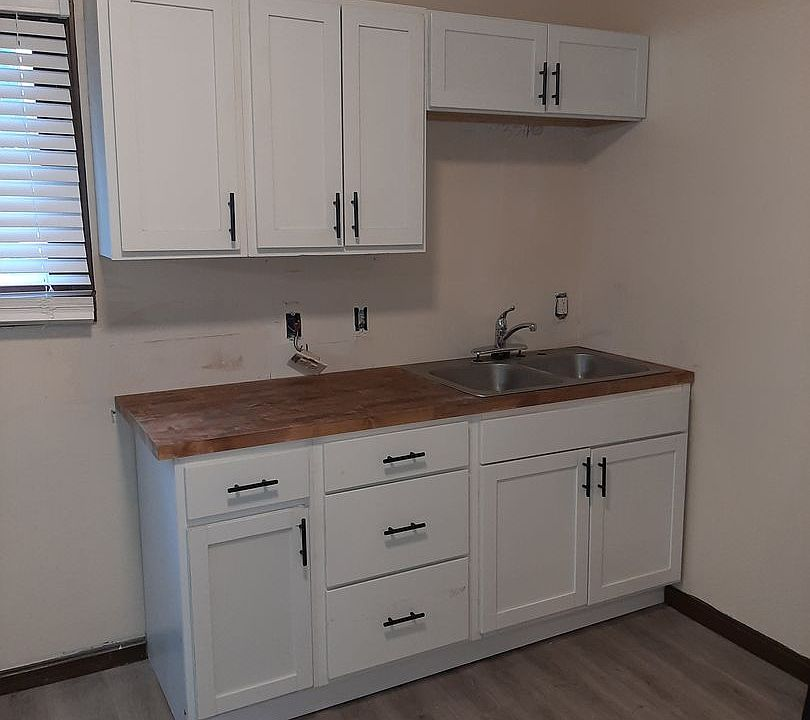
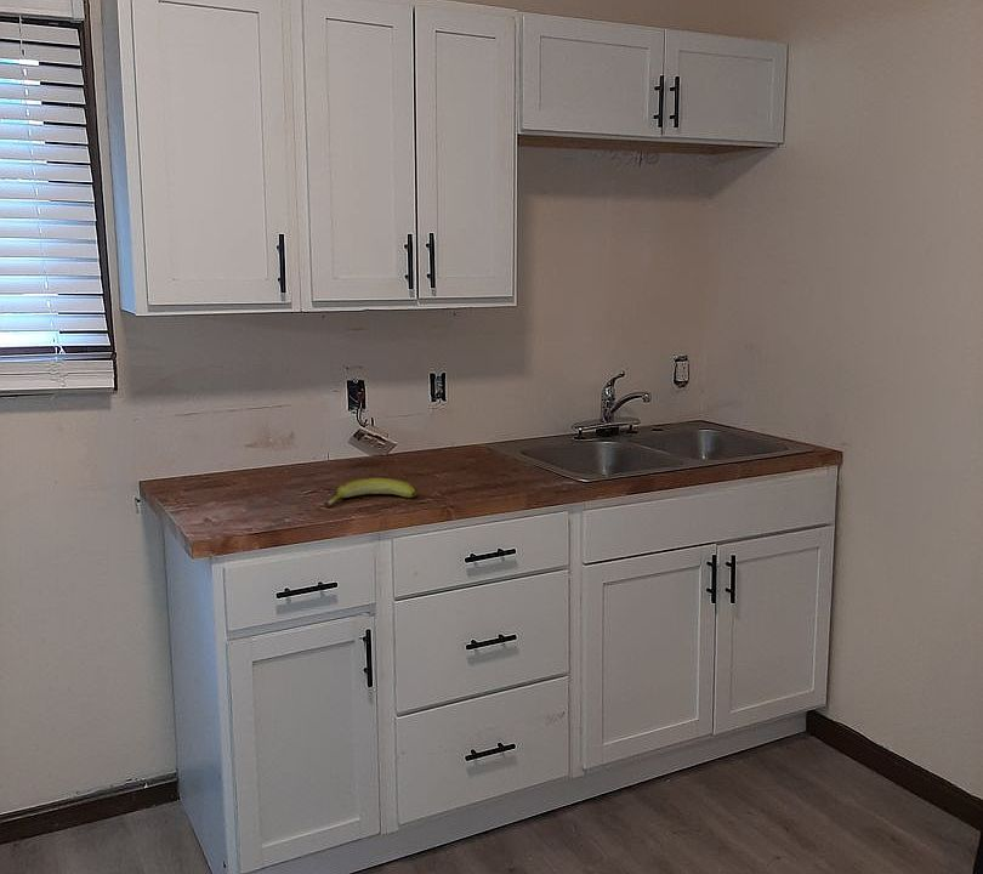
+ banana (369, 490)
